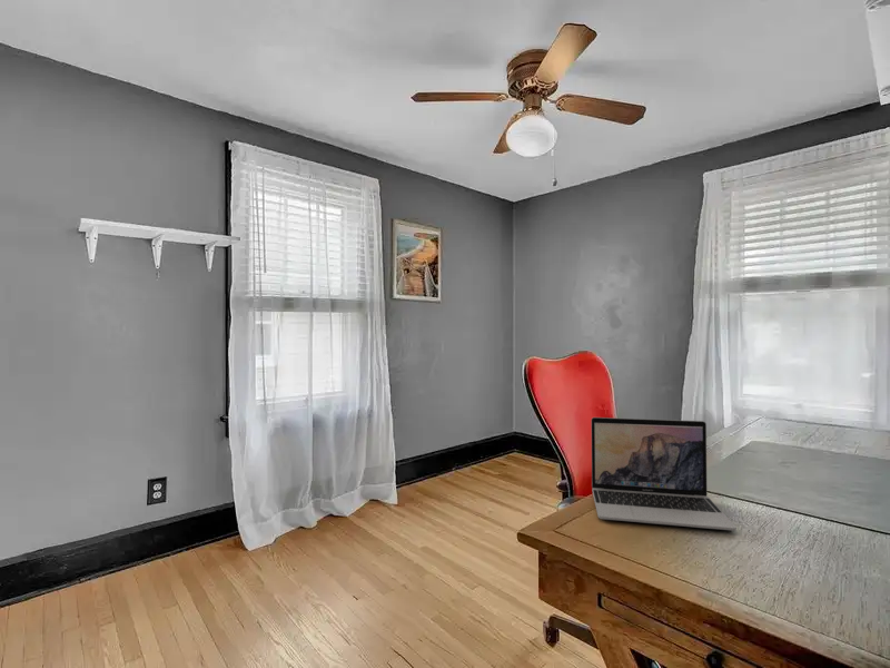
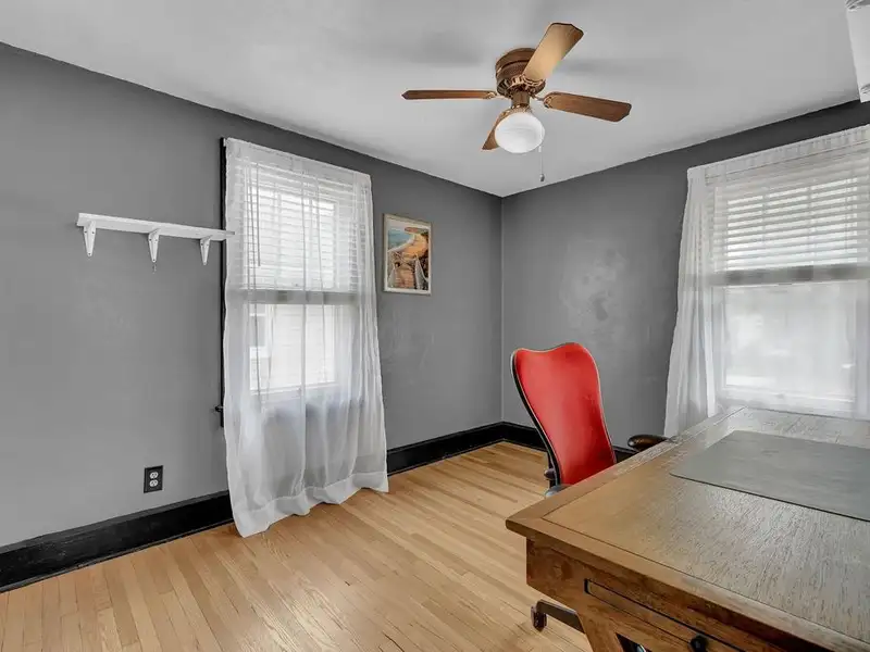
- laptop (655, 468)
